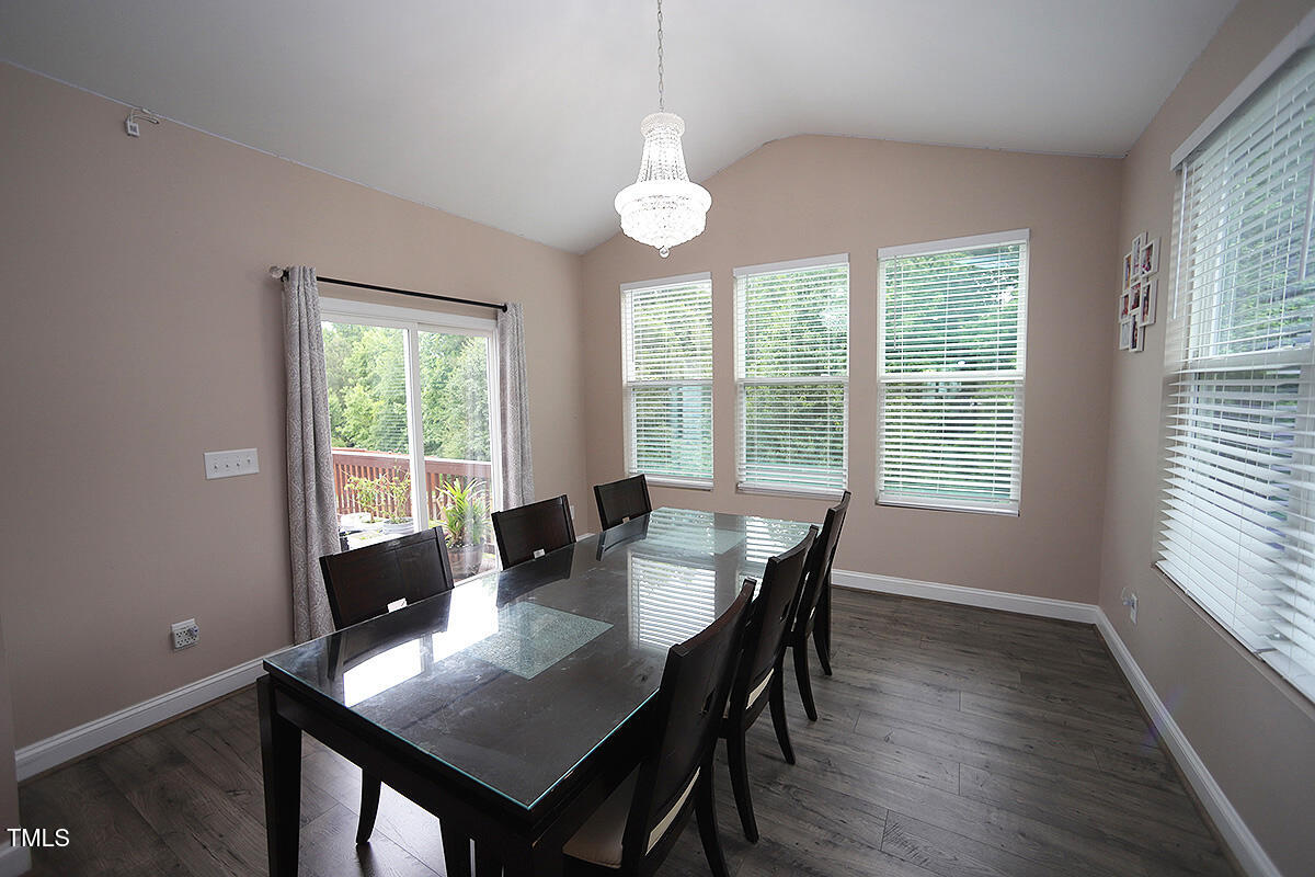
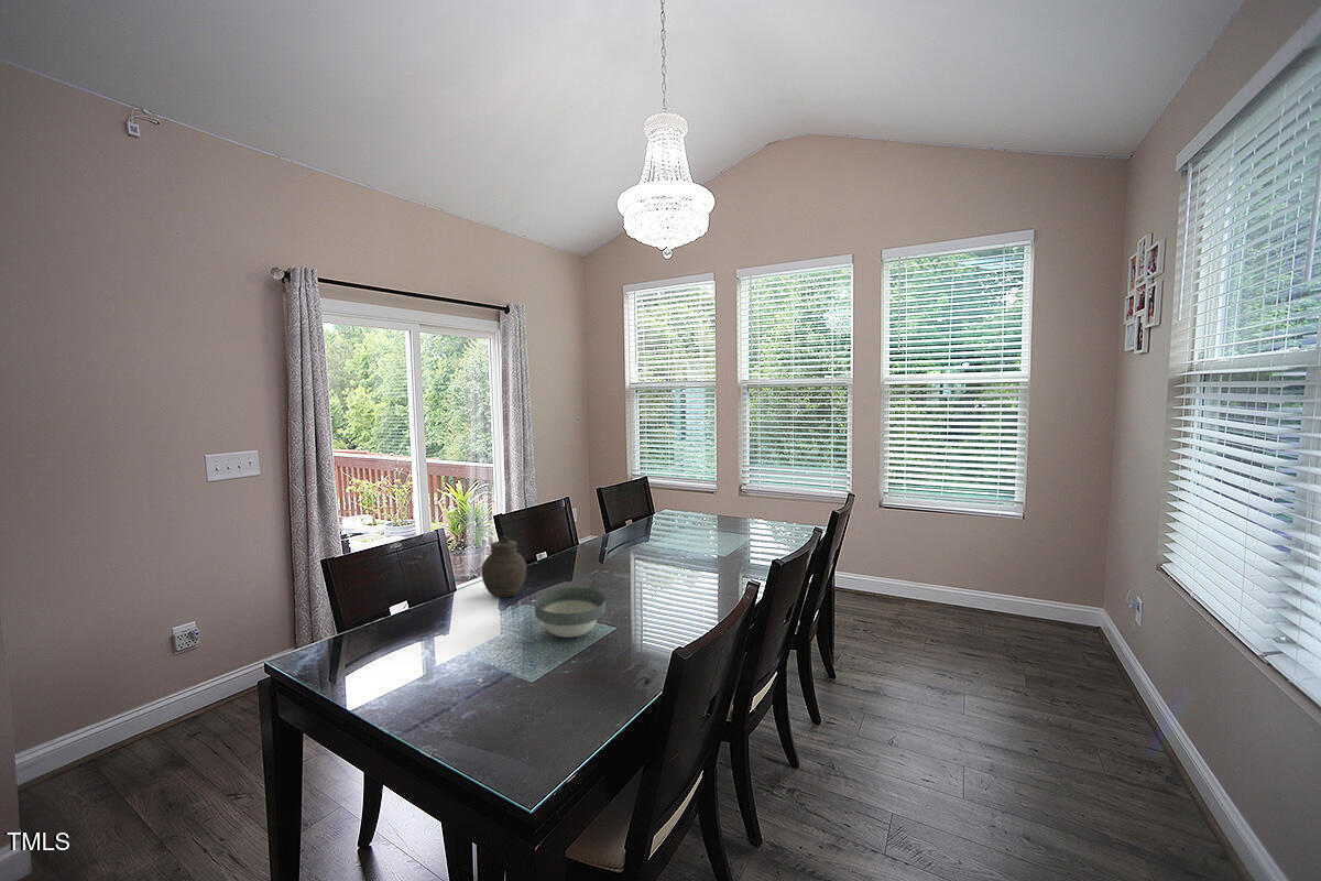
+ jar (503, 565)
+ bowl (570, 614)
